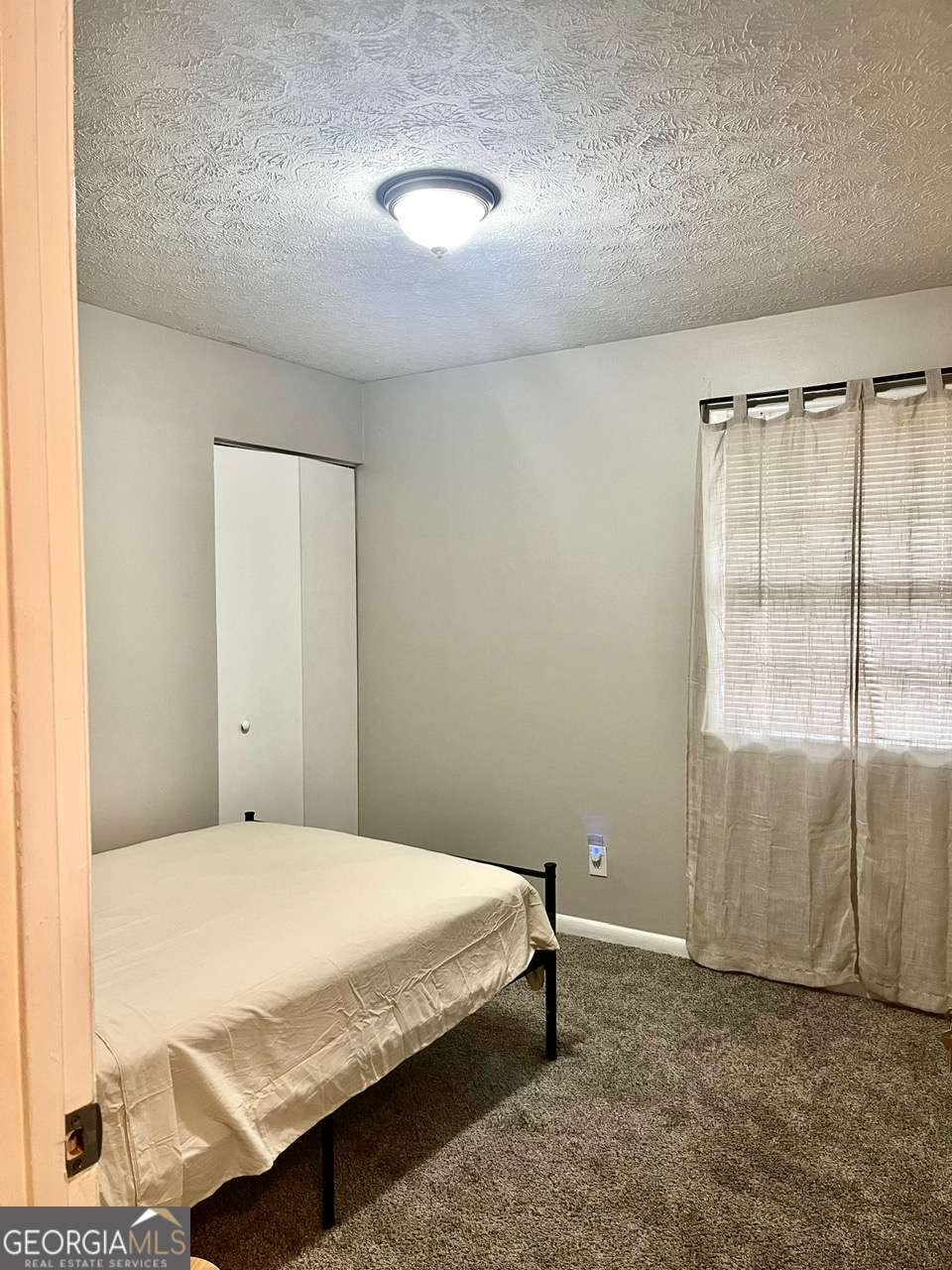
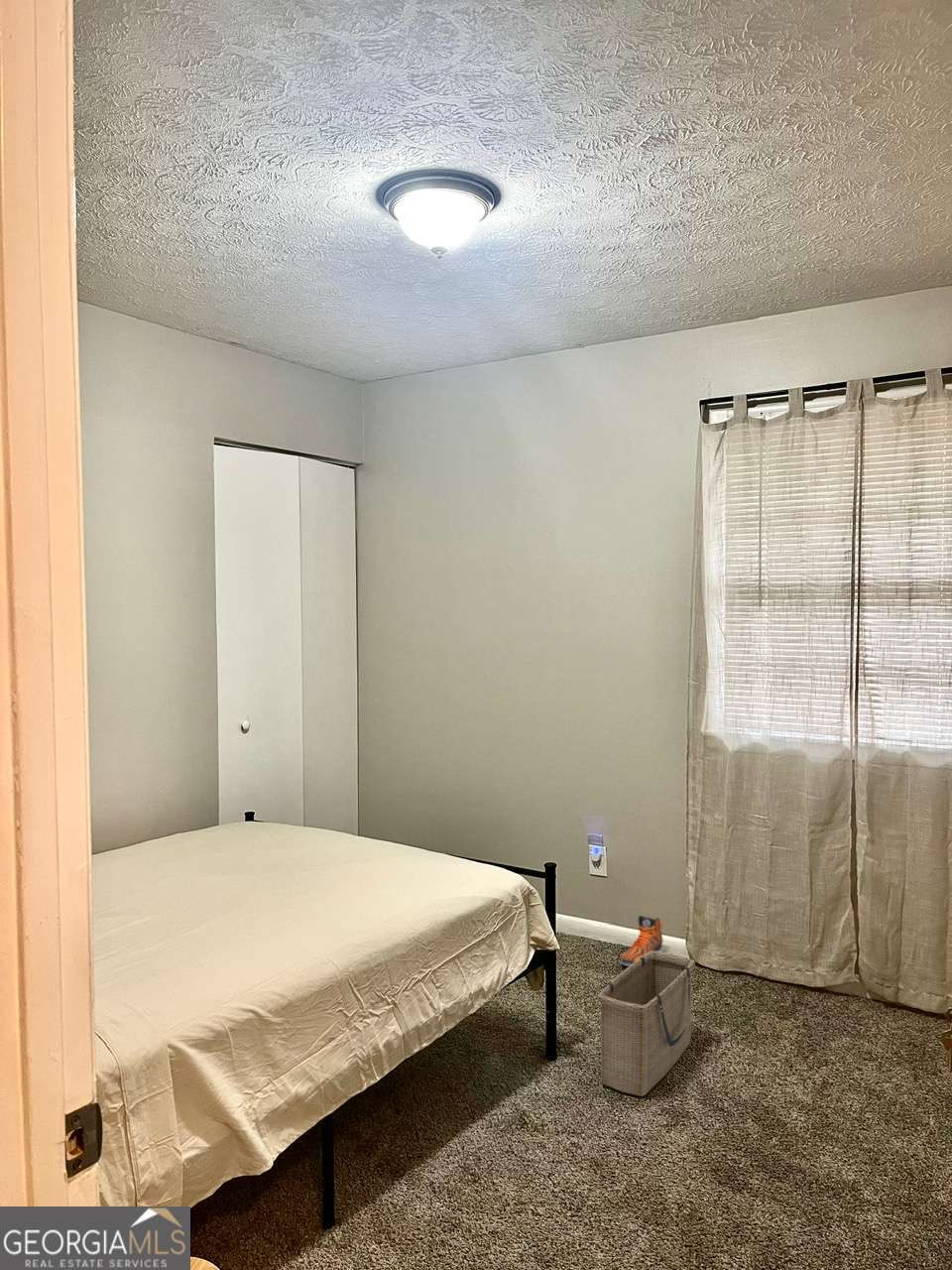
+ basket (648, 1019)
+ sneaker (641, 939)
